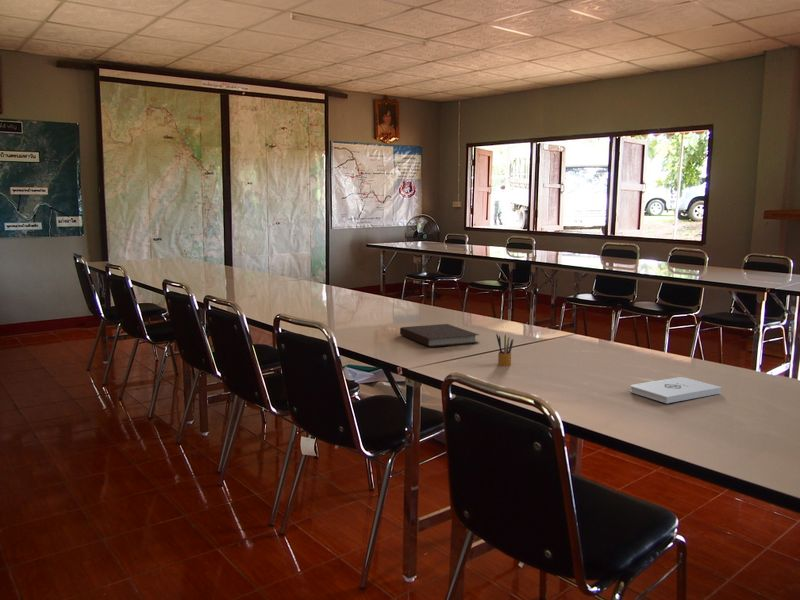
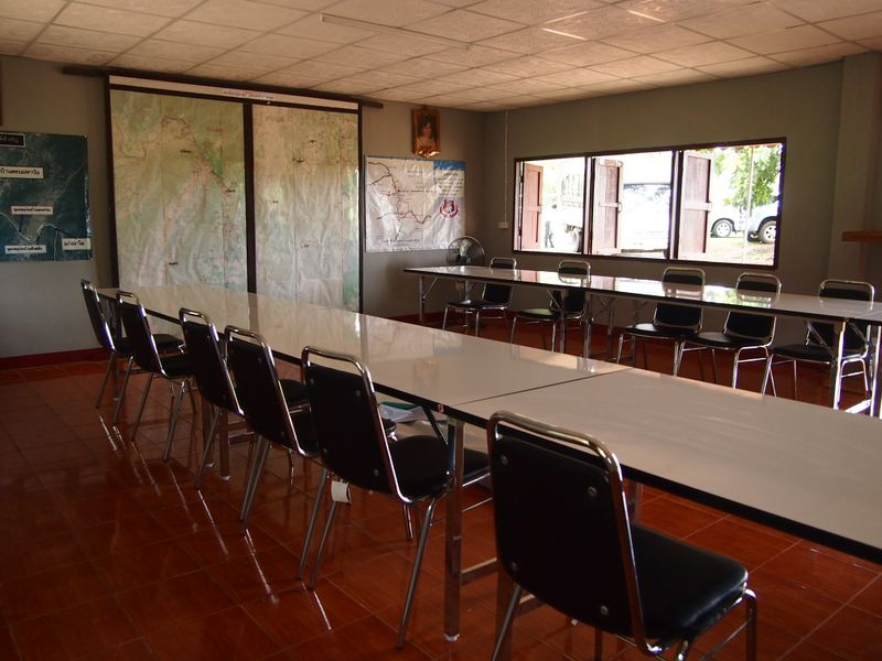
- pencil box (504, 349)
- notepad (674, 389)
- notebook (438, 334)
